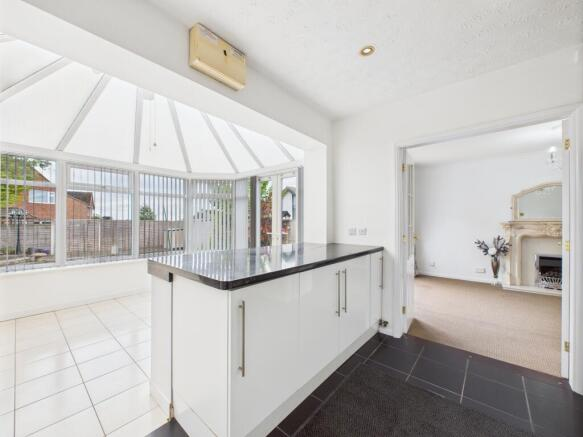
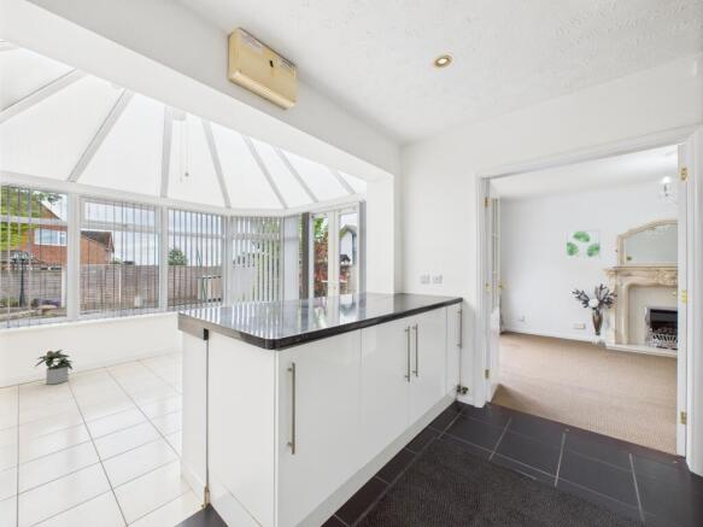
+ wall art (582, 244)
+ potted plant (54, 367)
